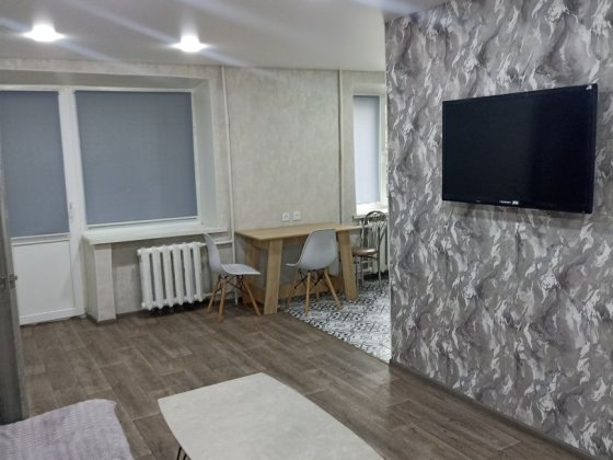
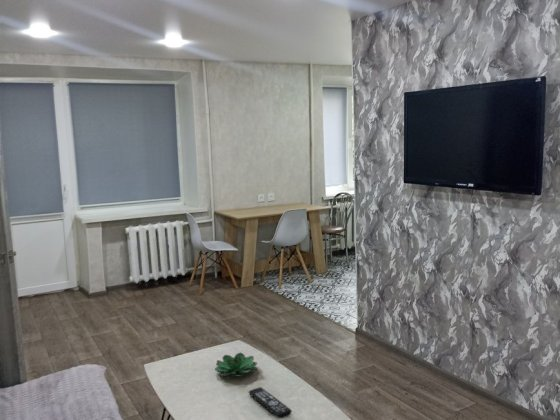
+ remote control (269, 402)
+ succulent plant (236, 364)
